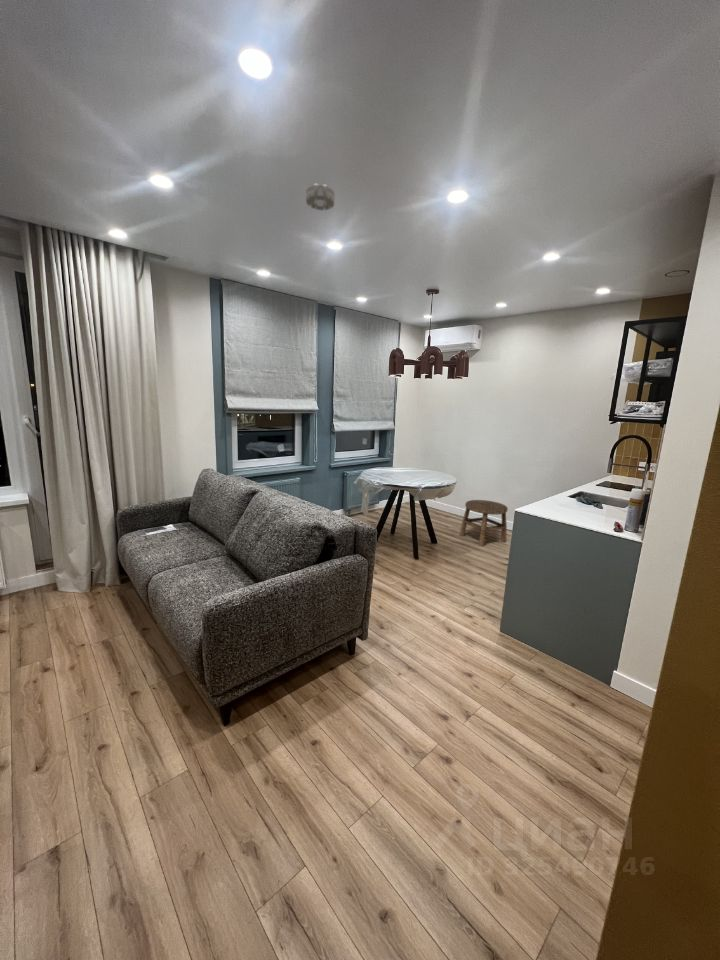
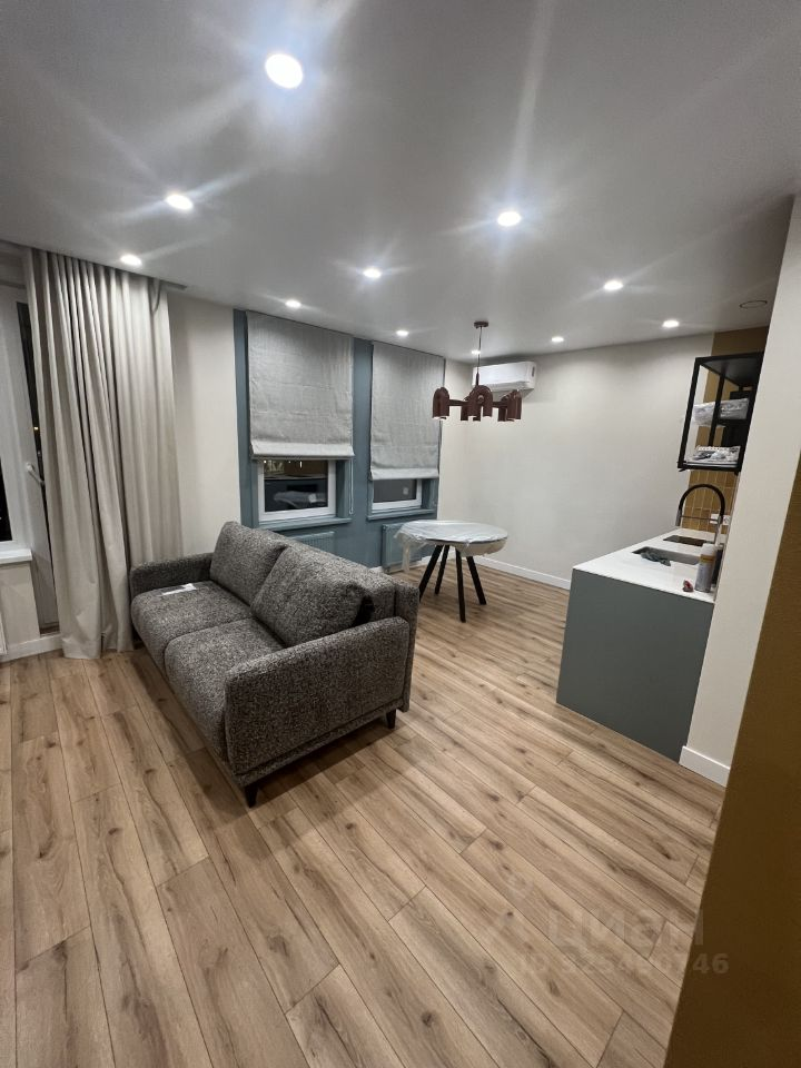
- smoke detector (320, 196)
- stool (484, 521)
